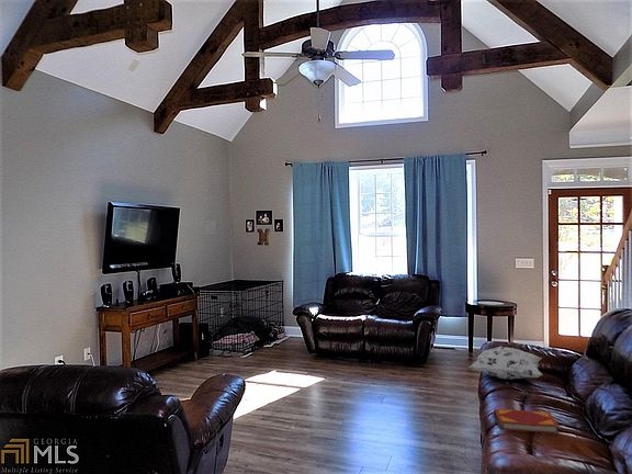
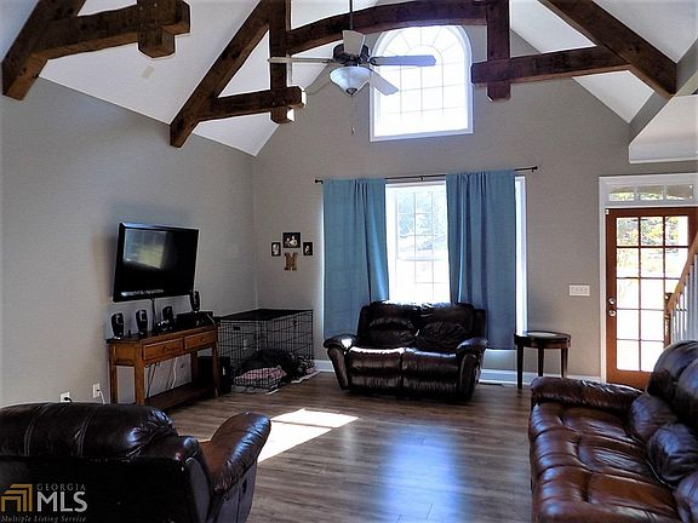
- decorative pillow (506, 362)
- hardback book (524, 420)
